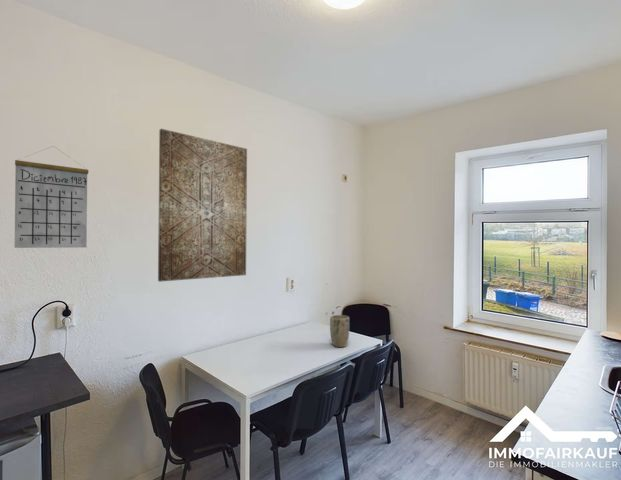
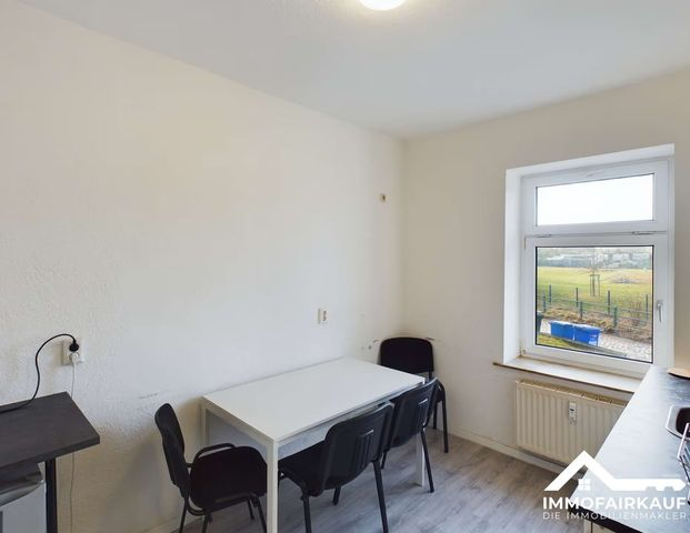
- wall art (206, 208)
- calendar (53, 196)
- plant pot (339, 331)
